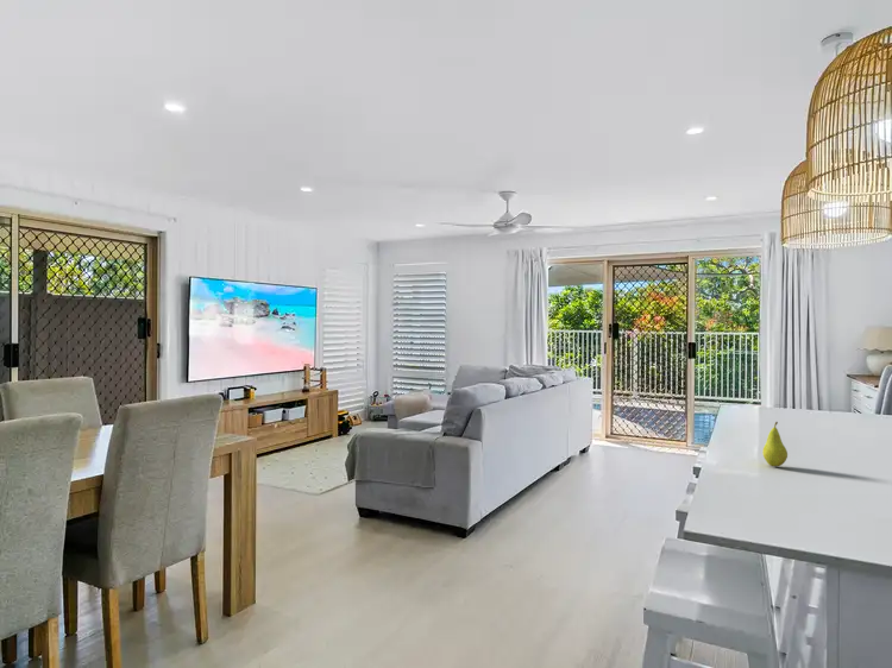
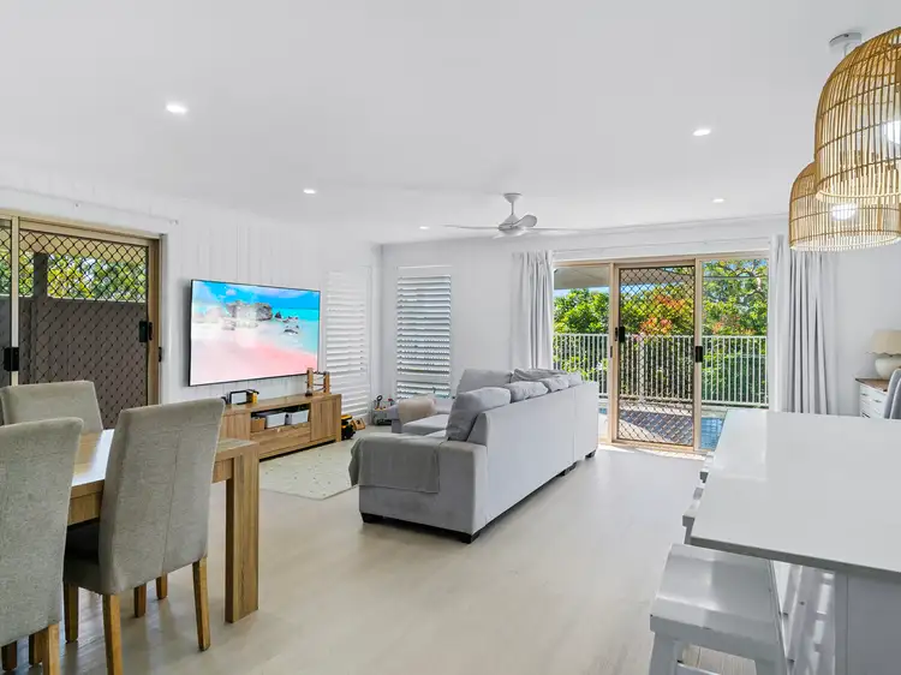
- fruit (774, 443)
